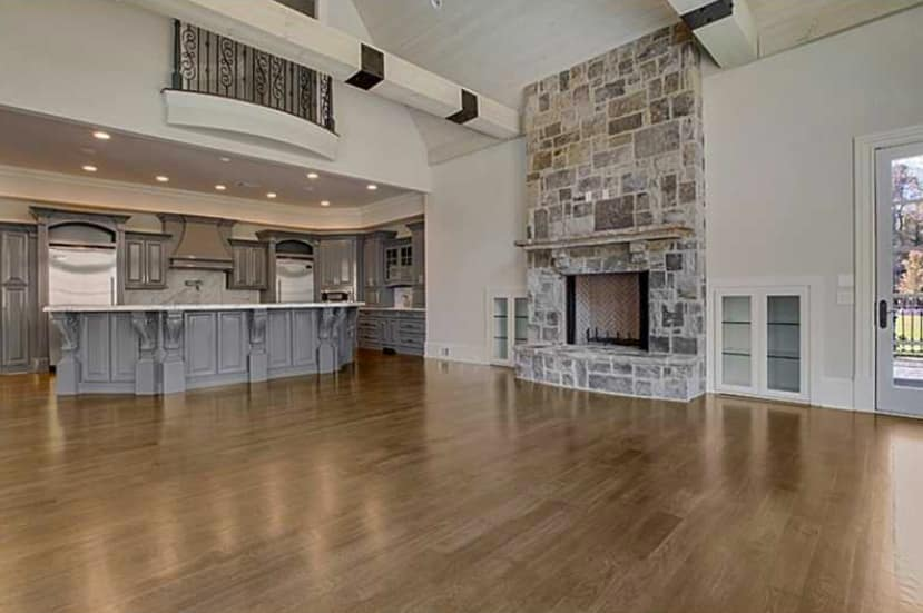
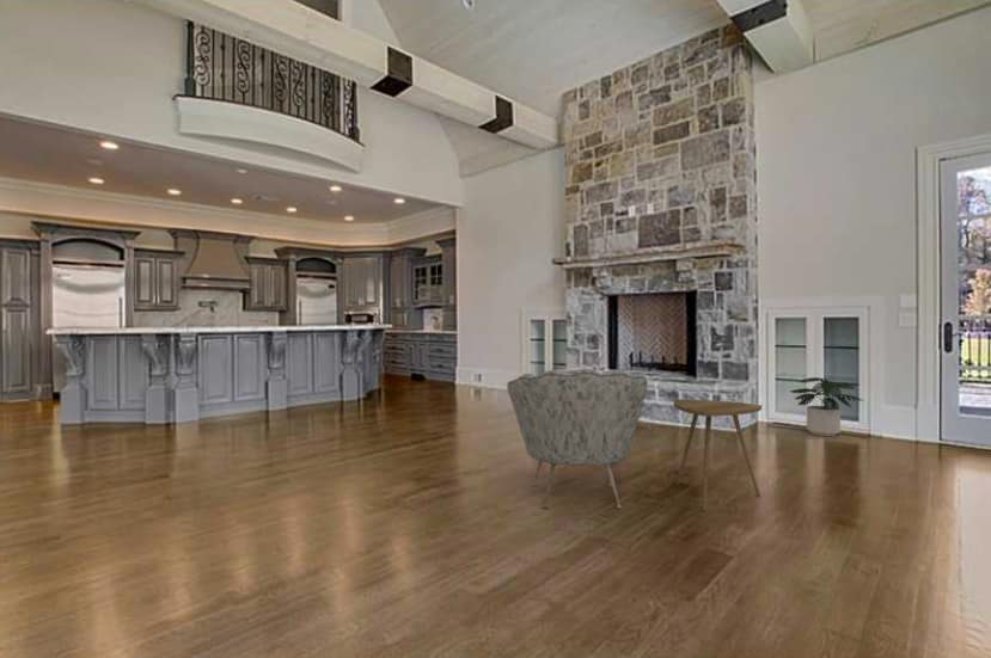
+ armchair (577, 430)
+ potted plant (824, 406)
+ side table (709, 449)
